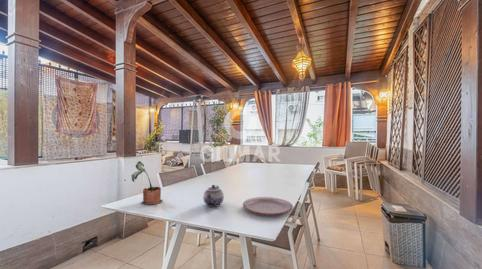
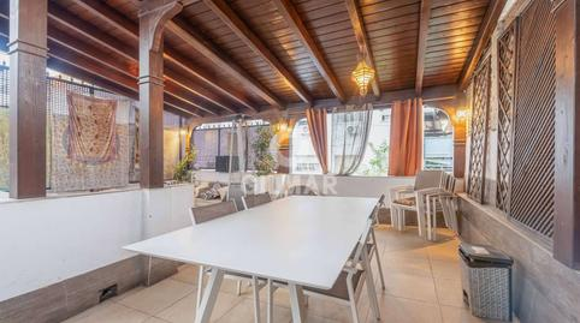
- potted plant (149, 182)
- teapot (213, 194)
- plate (267, 206)
